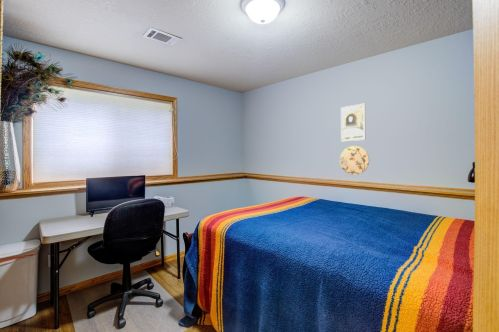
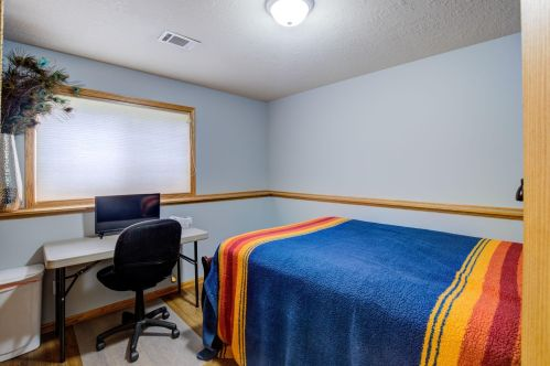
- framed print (352, 123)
- decorative plate (353, 160)
